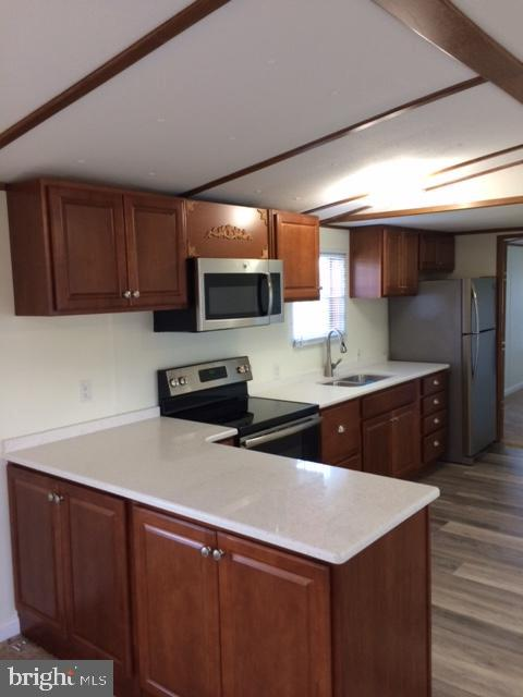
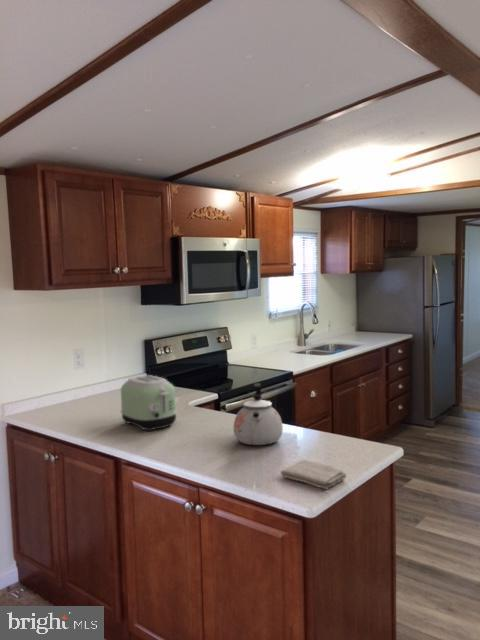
+ kettle (257, 412)
+ toaster (149, 401)
+ washcloth (313, 473)
